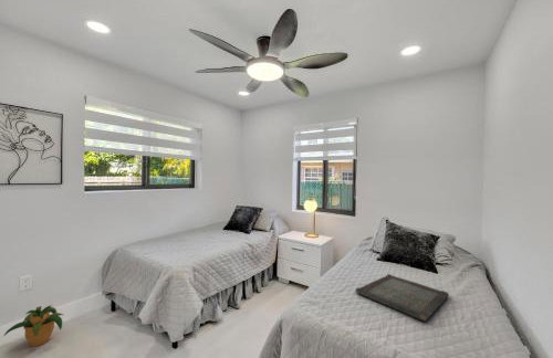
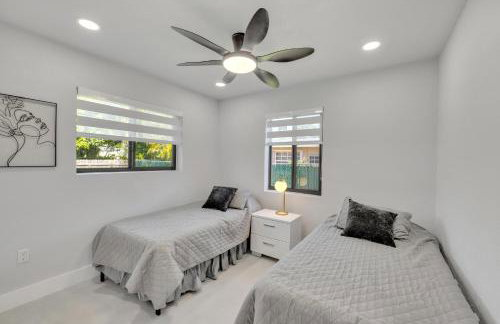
- potted plant (35, 325)
- serving tray (403, 293)
